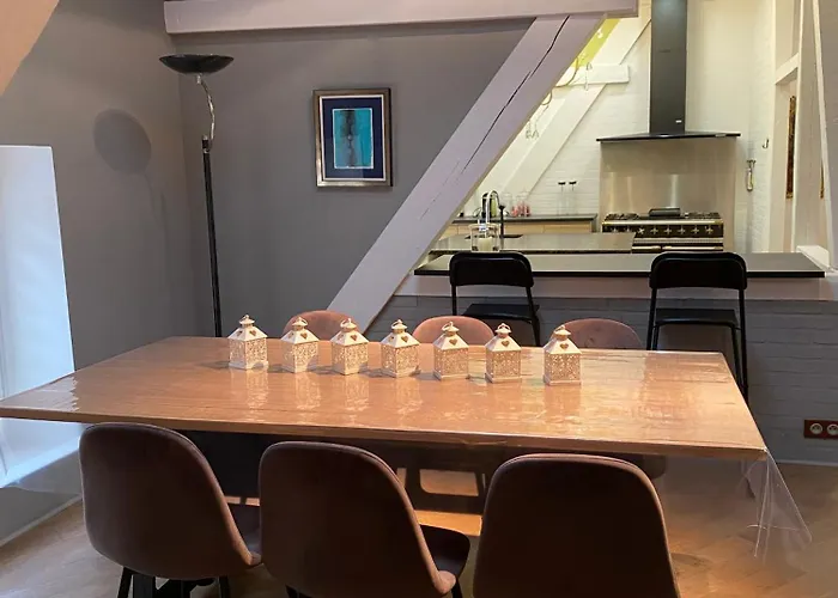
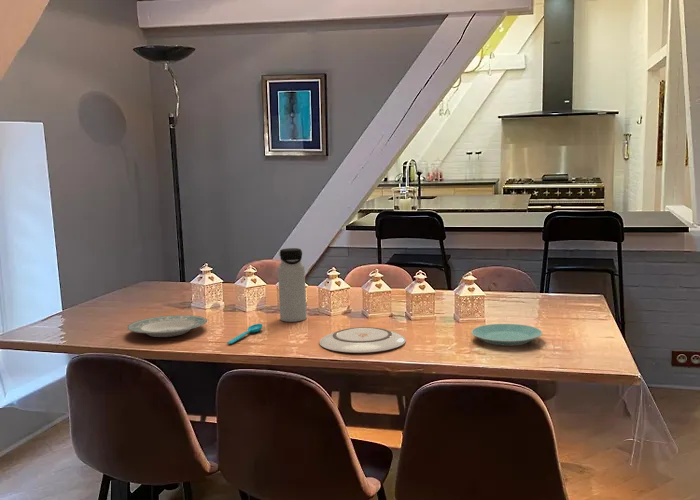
+ water bottle (292, 284)
+ plate (362, 337)
+ plate (168, 328)
+ spoon (245, 333)
+ plate (506, 335)
